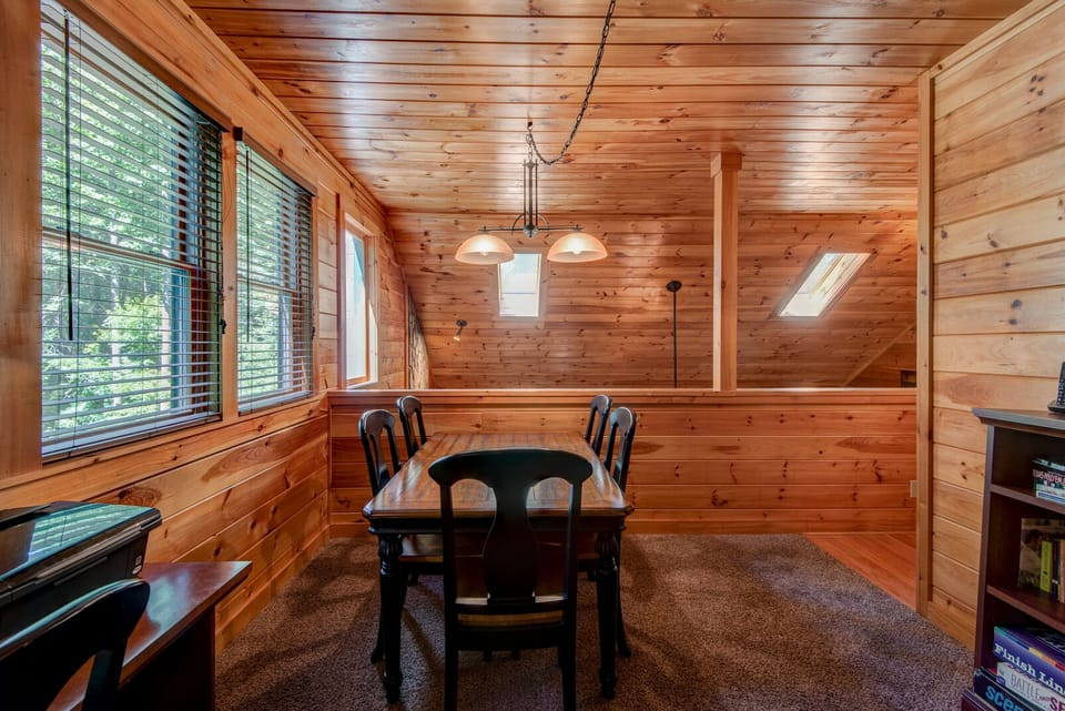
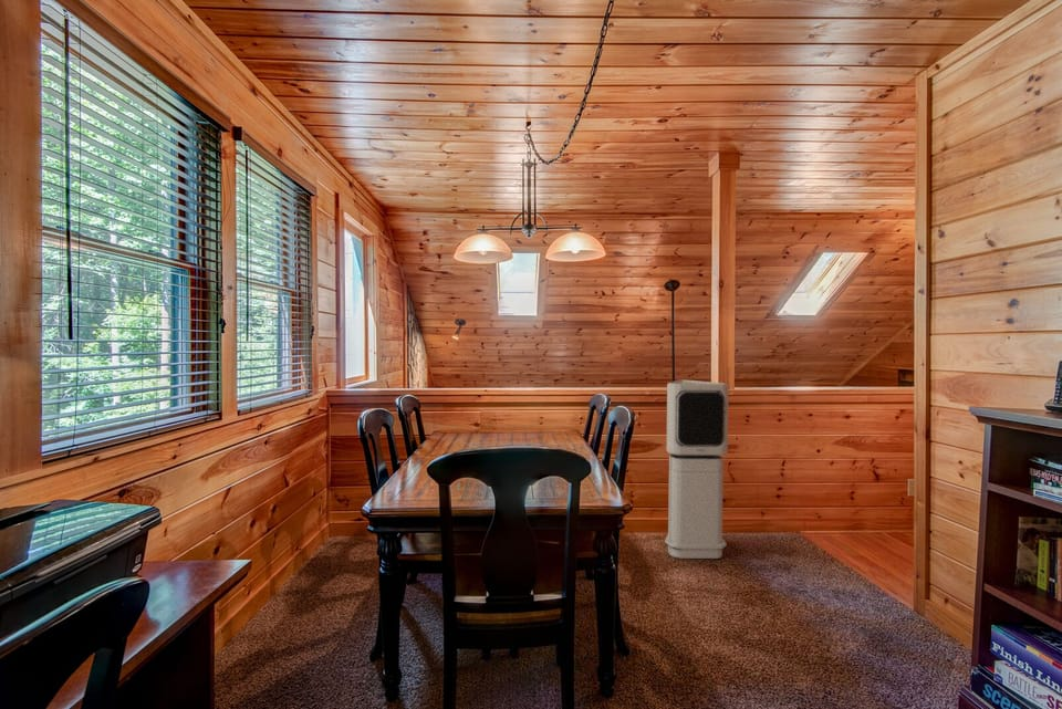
+ air purifier (689, 463)
